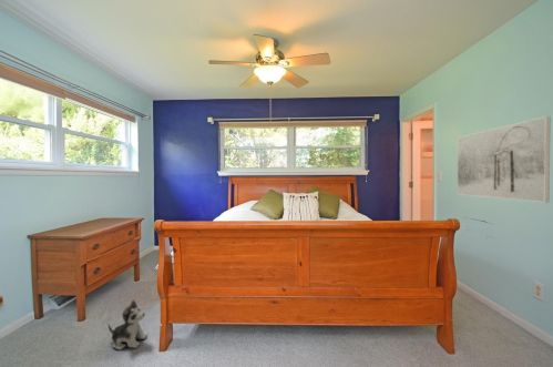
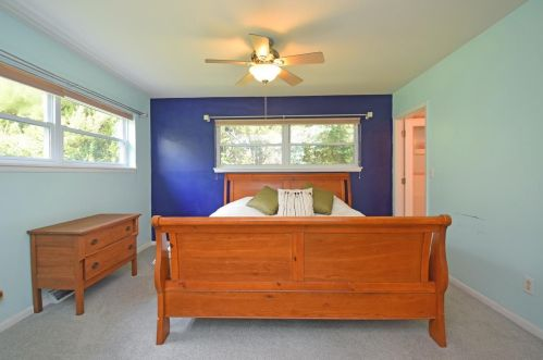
- plush toy (126, 320)
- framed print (493, 163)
